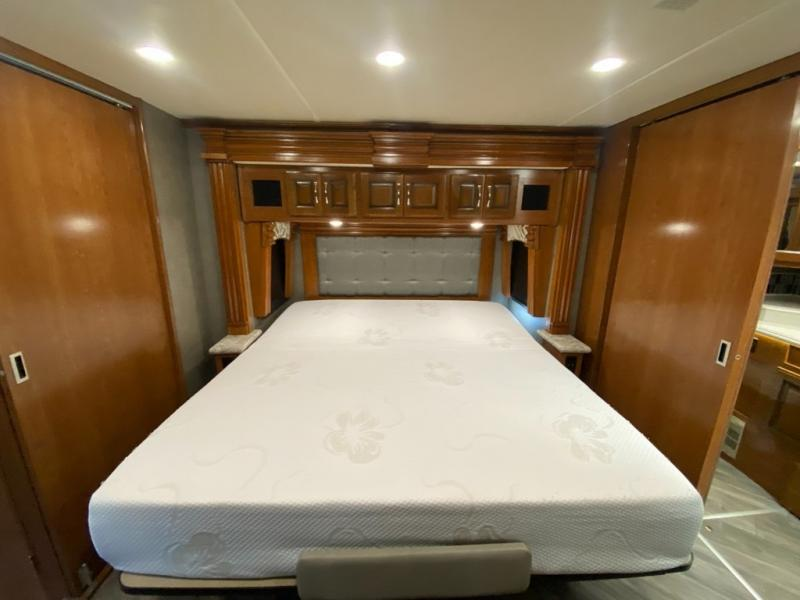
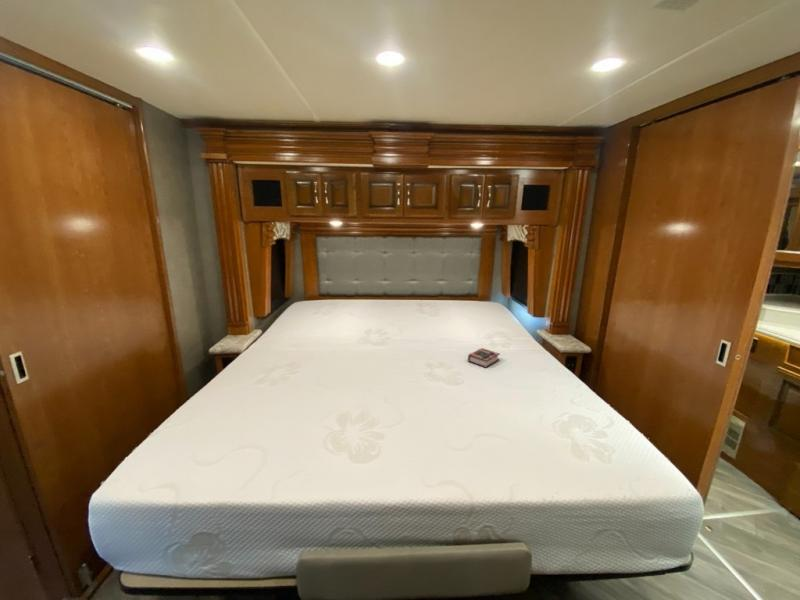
+ book (483, 357)
